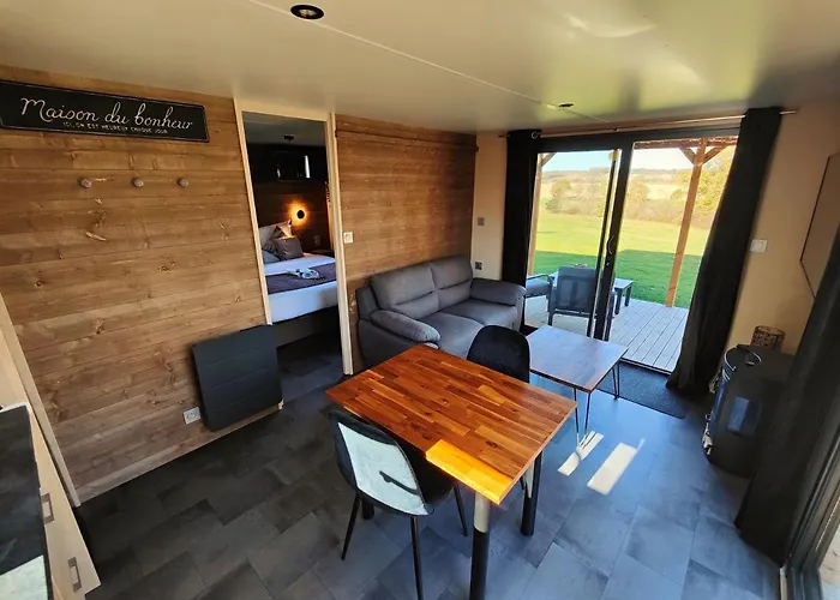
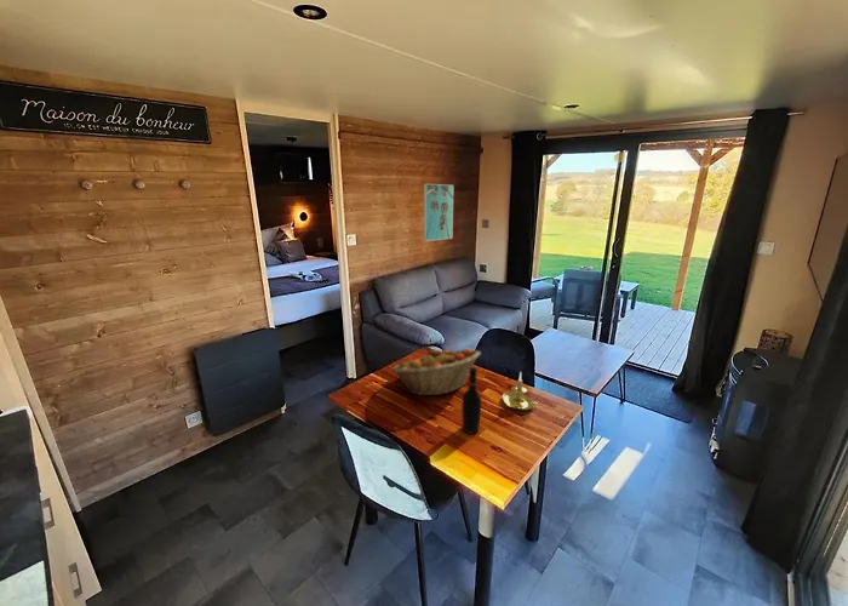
+ wine bottle (471, 399)
+ fruit basket (436, 367)
+ candle holder (521, 388)
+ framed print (439, 212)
